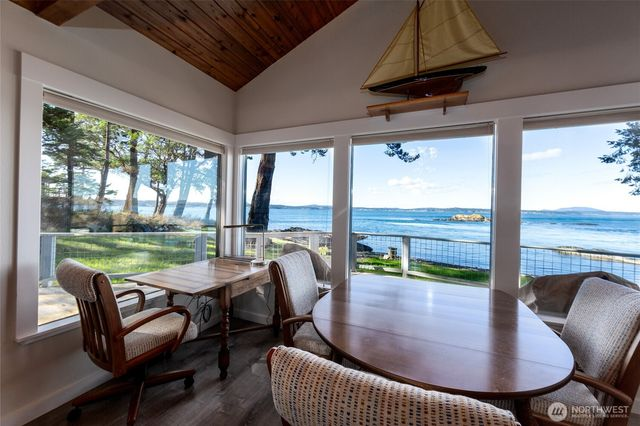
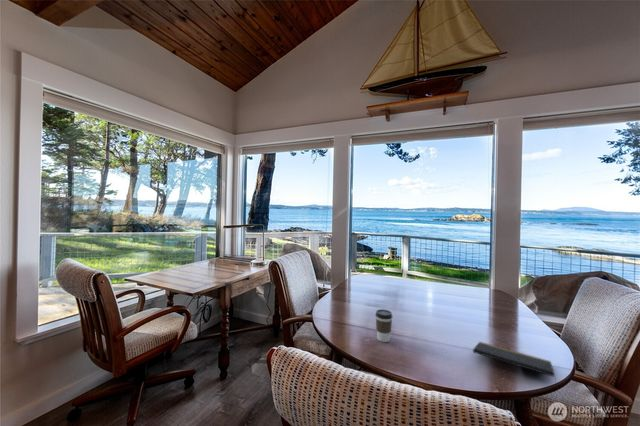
+ notepad (511, 356)
+ coffee cup (383, 325)
